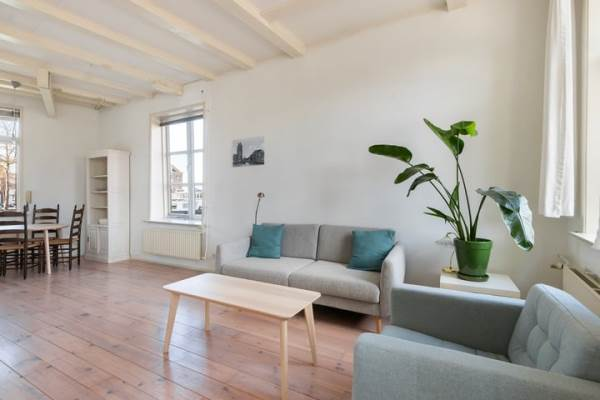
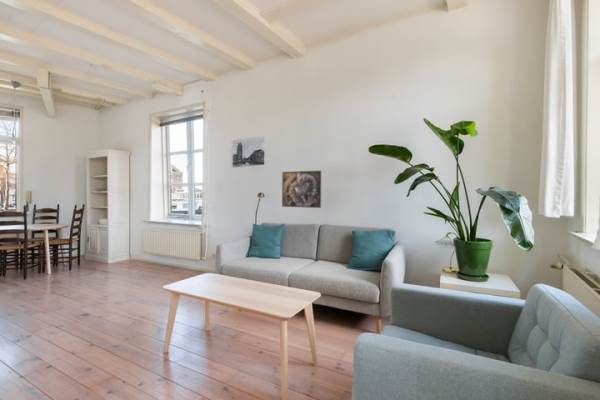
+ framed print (301, 189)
